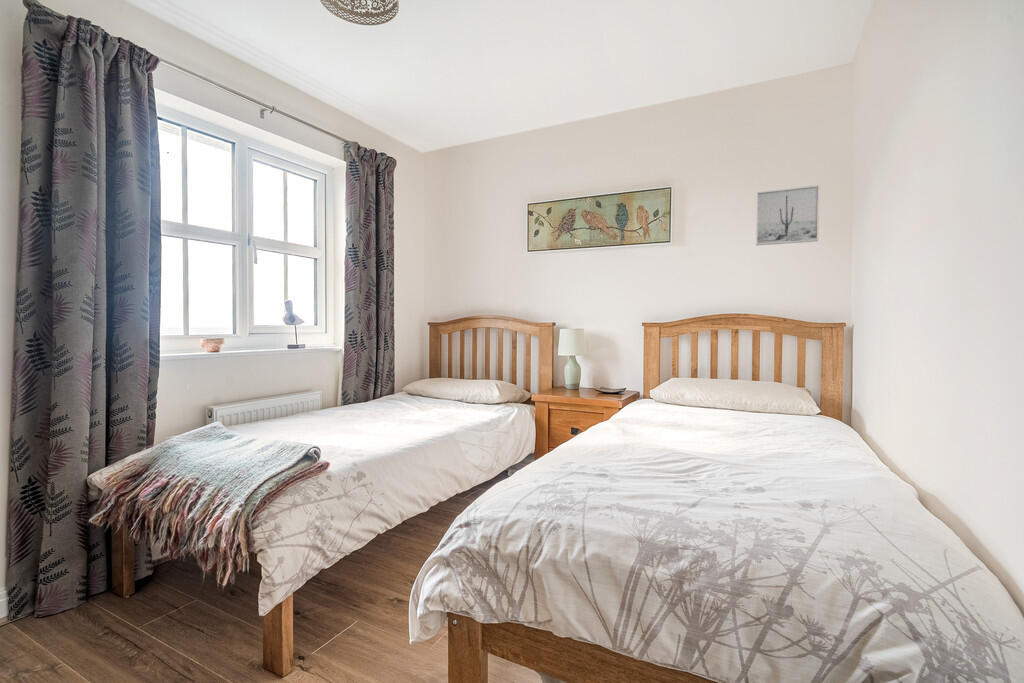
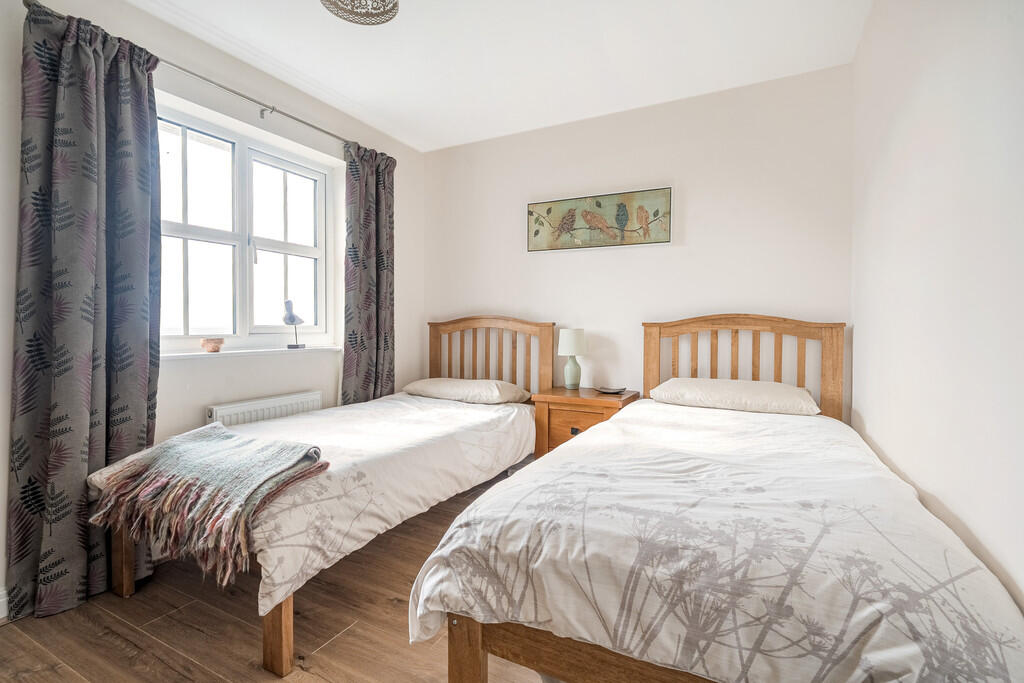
- wall art (786, 216)
